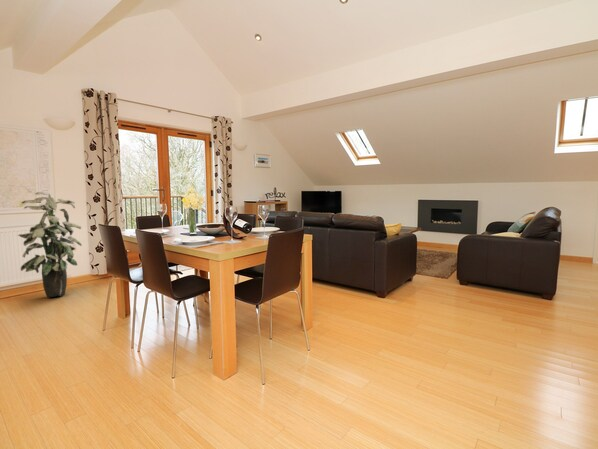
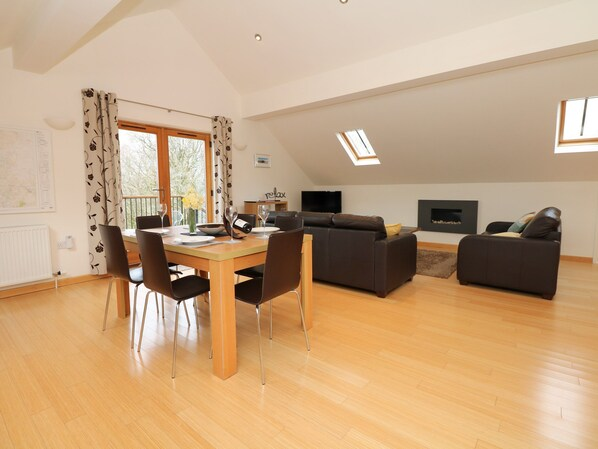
- indoor plant (49, 244)
